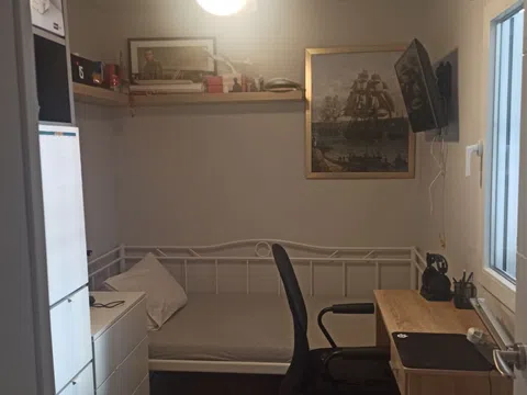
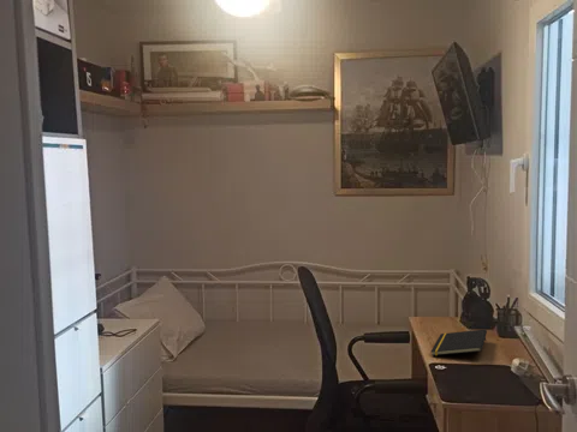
+ notepad (459, 341)
